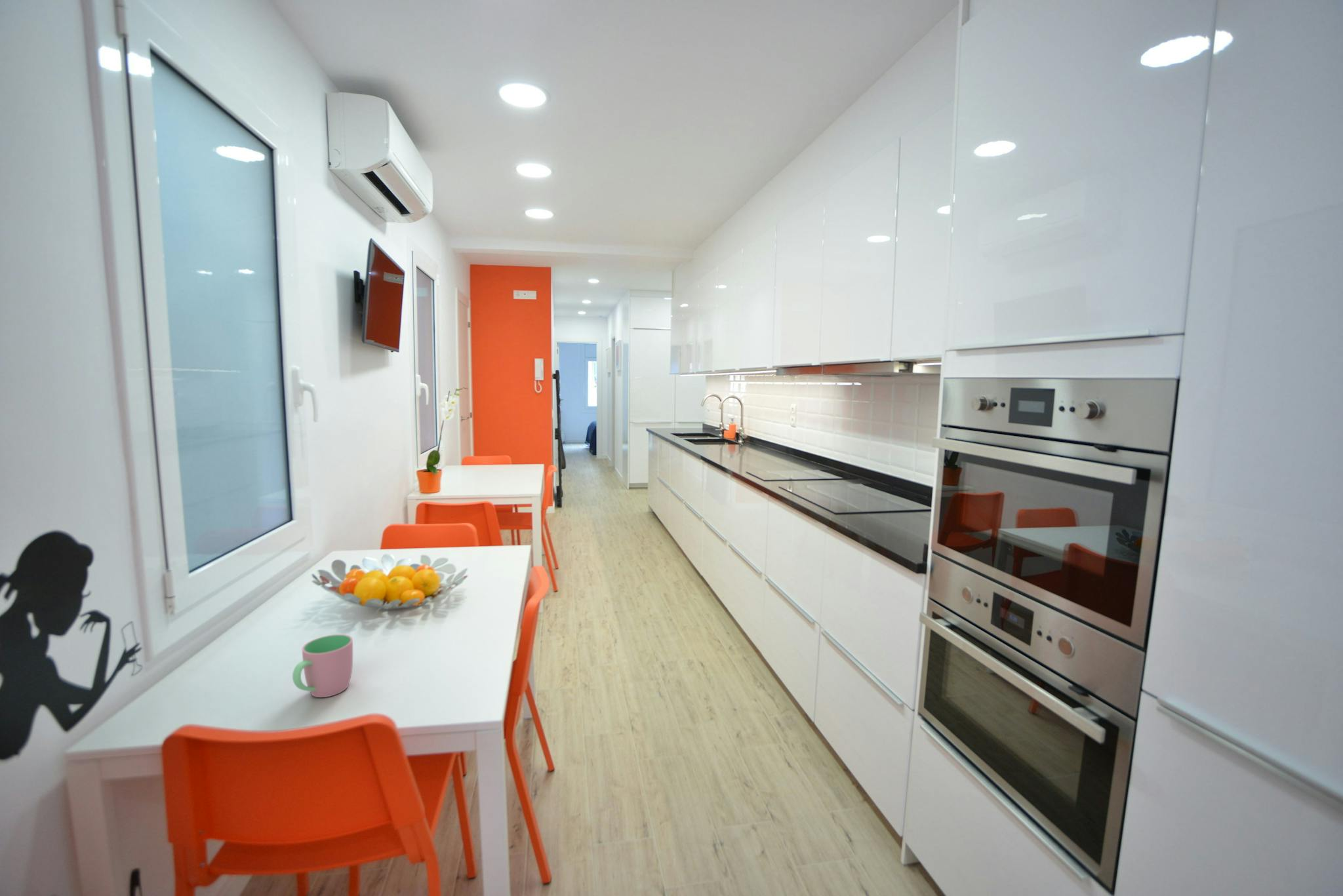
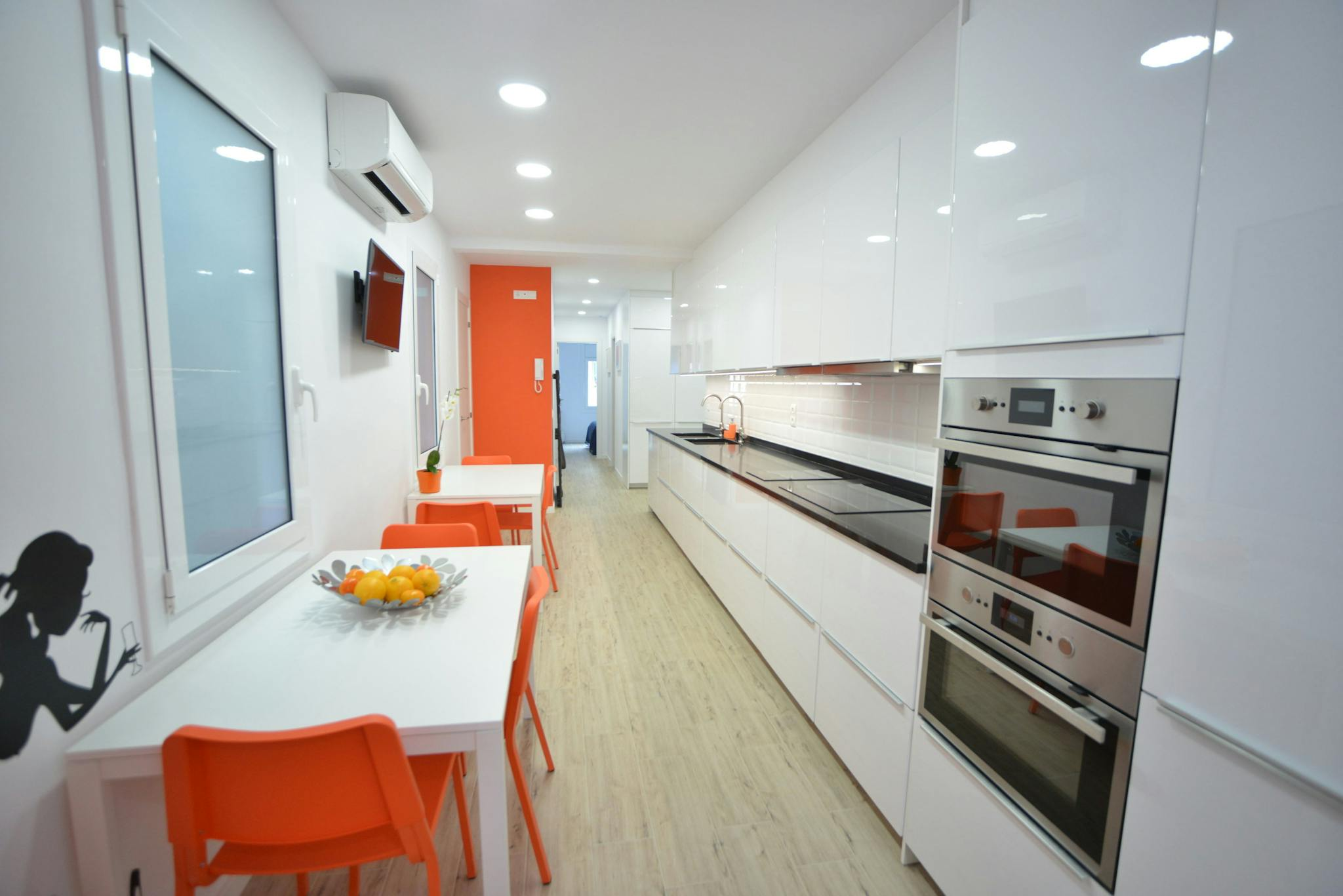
- cup (322, 670)
